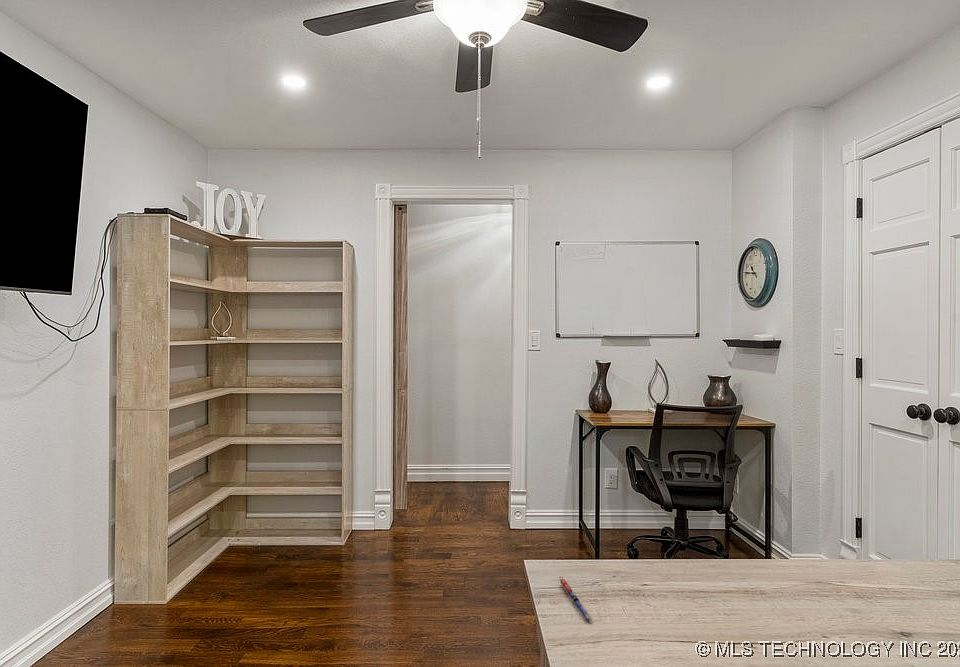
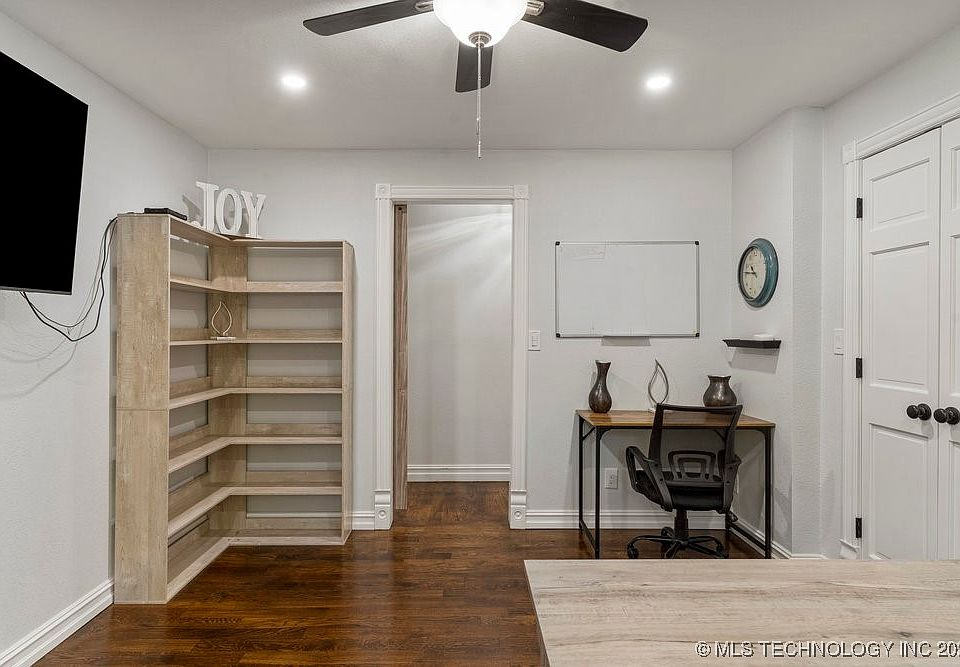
- pen (574, 597)
